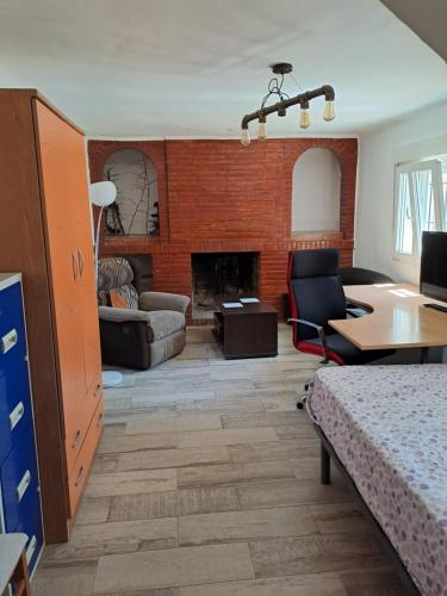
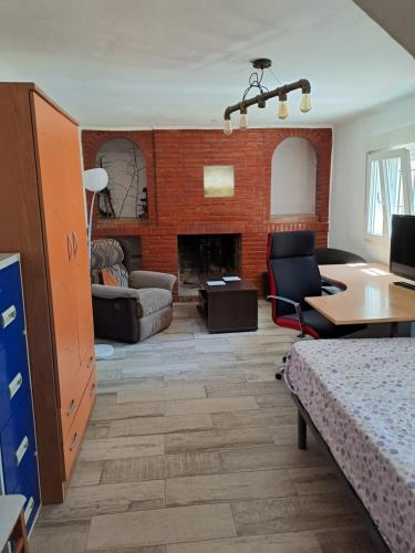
+ wall art (218, 181)
